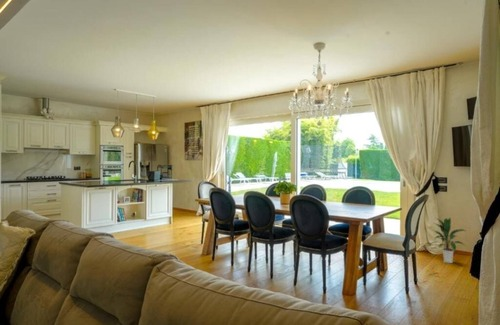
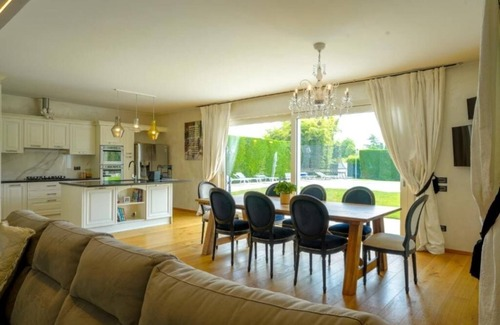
- indoor plant (446, 238)
